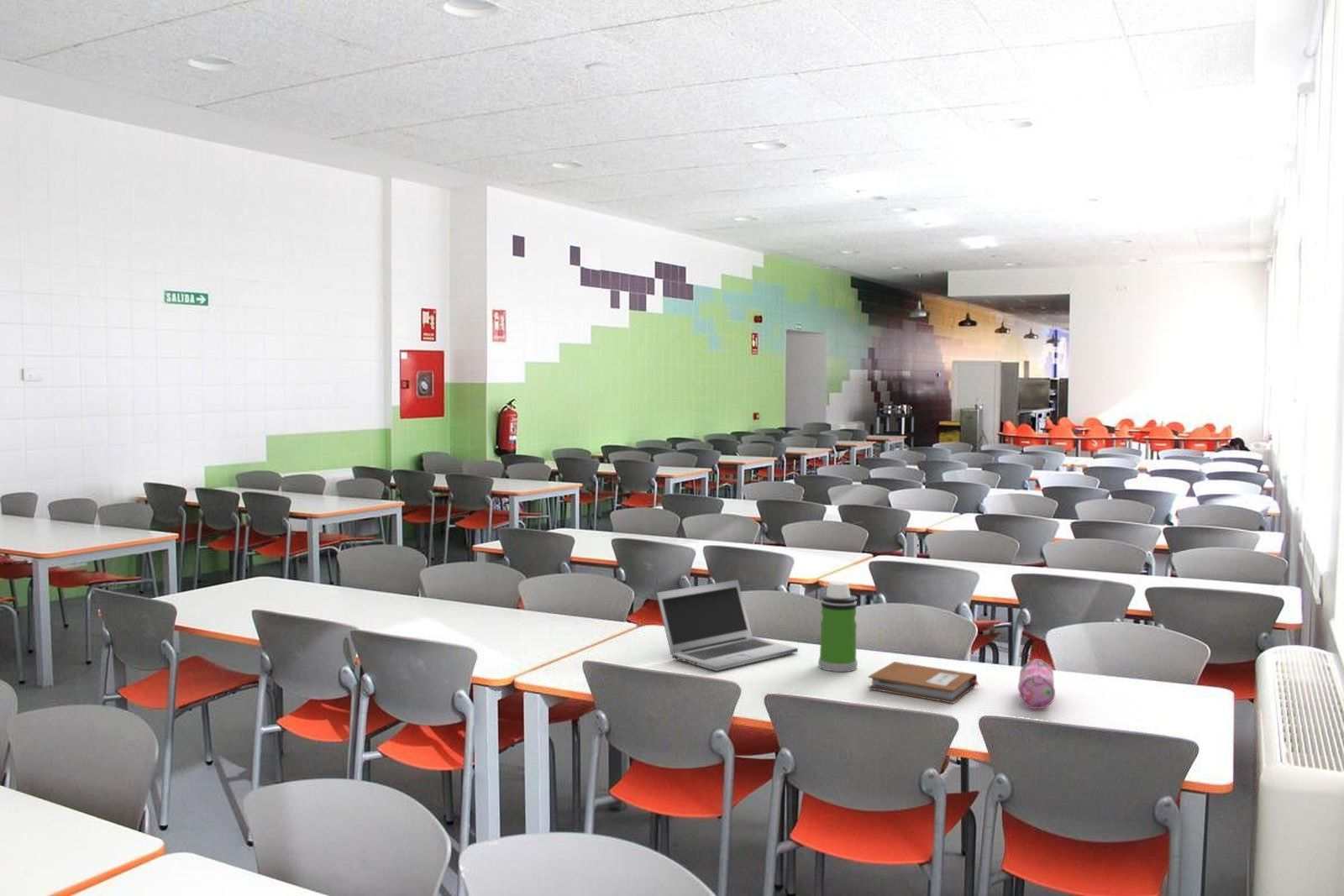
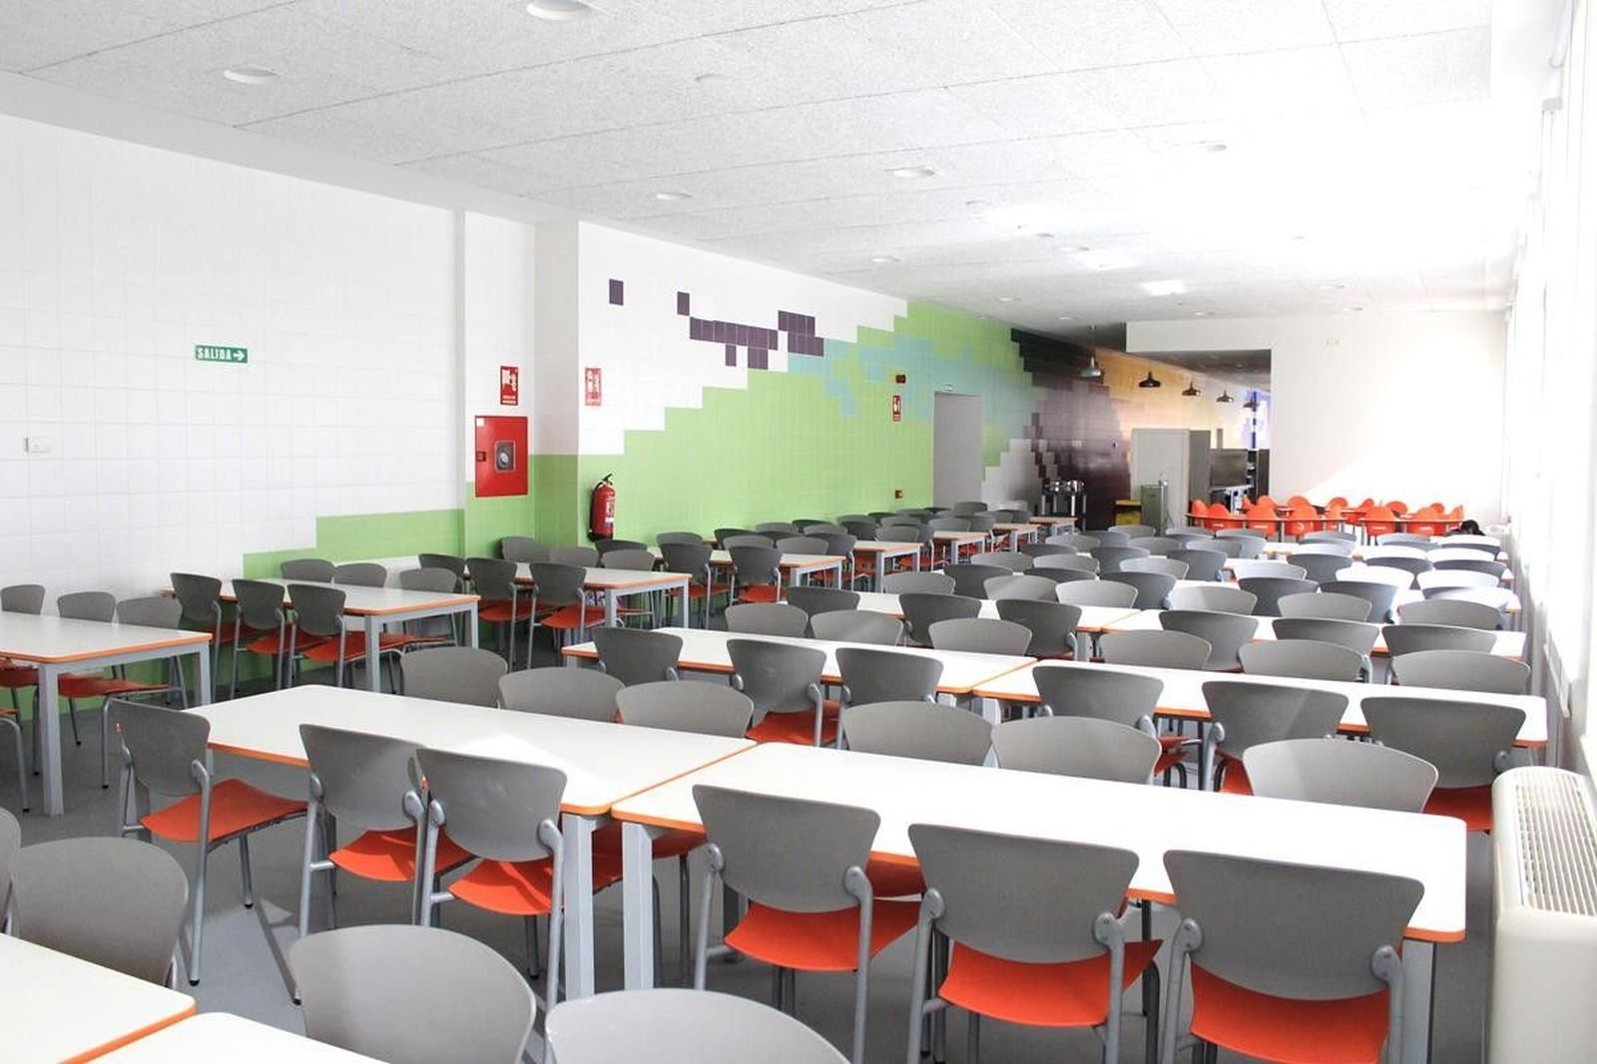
- notebook (925, 681)
- pencil case (1037, 683)
- water bottle (837, 624)
- laptop (727, 623)
